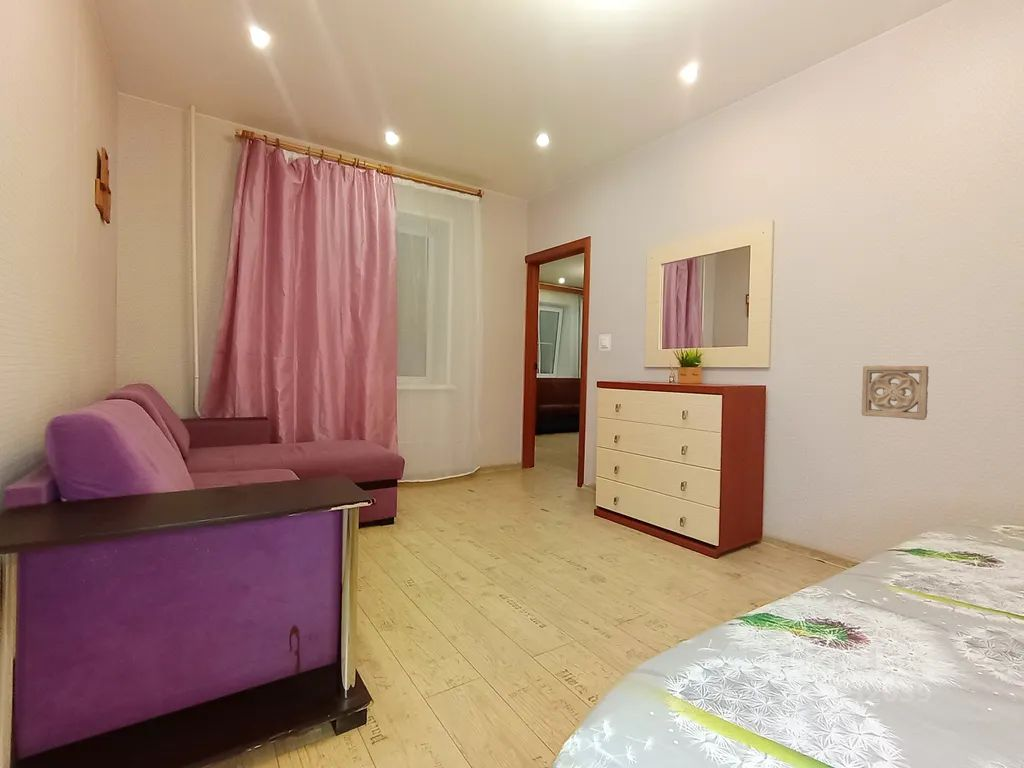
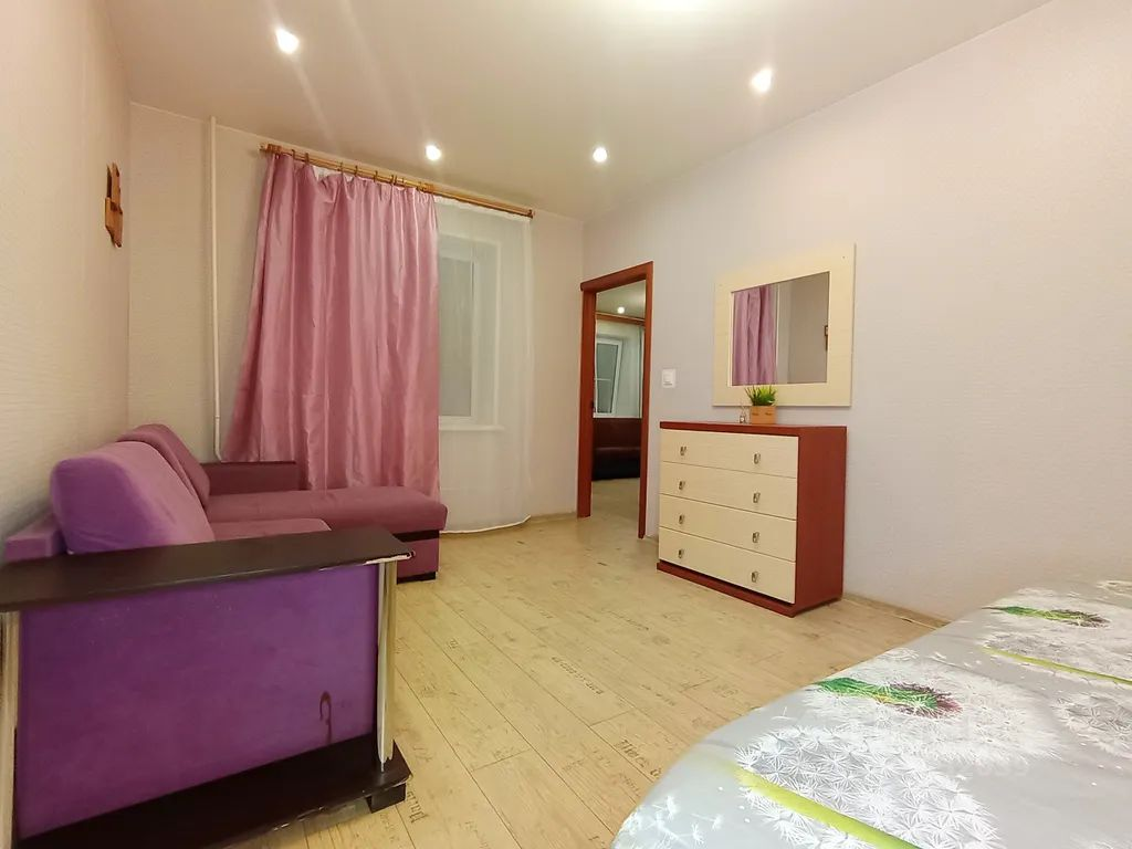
- wall ornament (892, 392)
